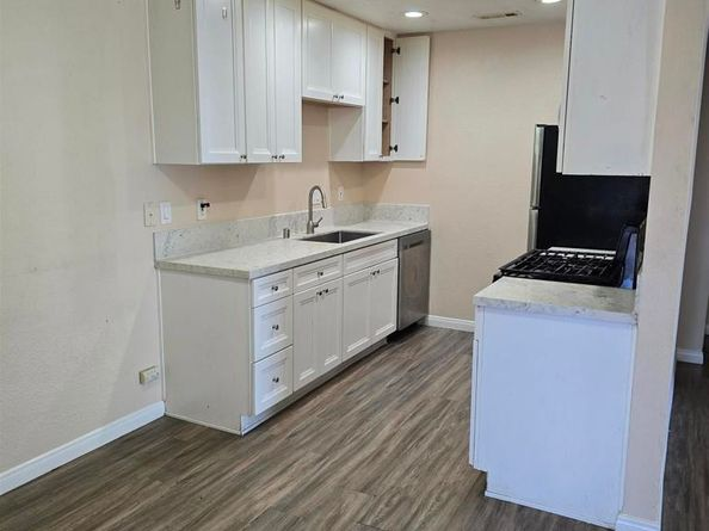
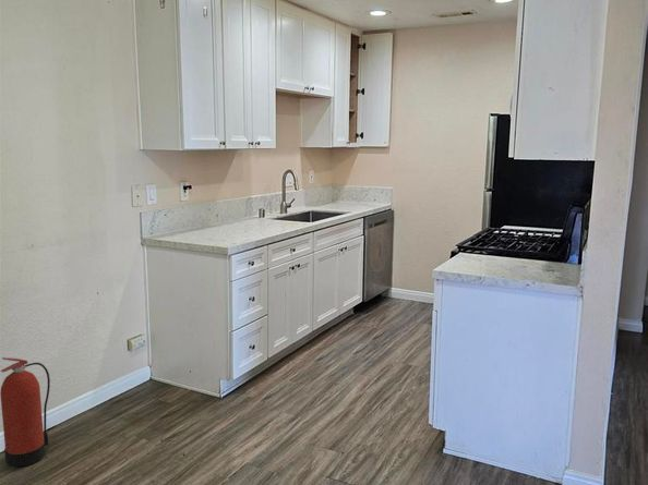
+ fire extinguisher (27, 403)
